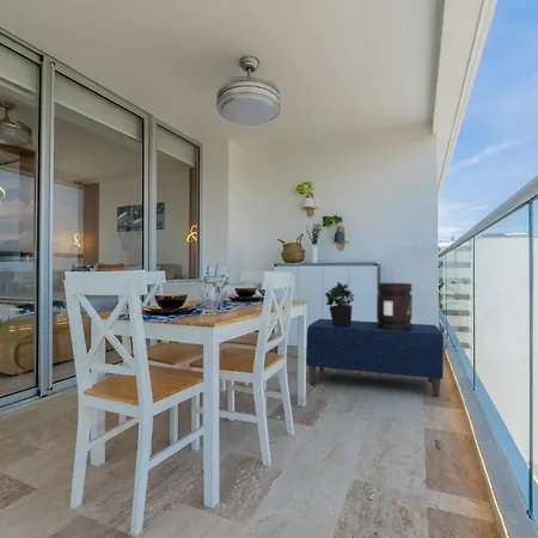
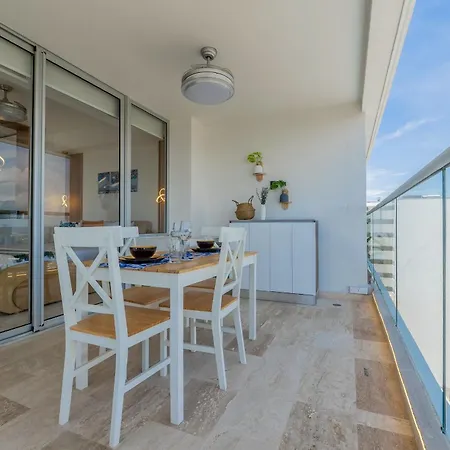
- bench (372, 354)
- potted plant (341, 304)
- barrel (393, 305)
